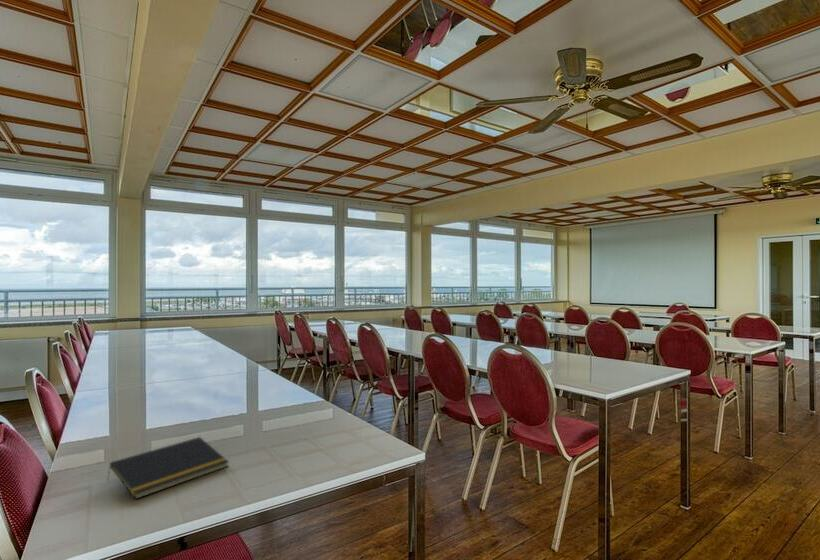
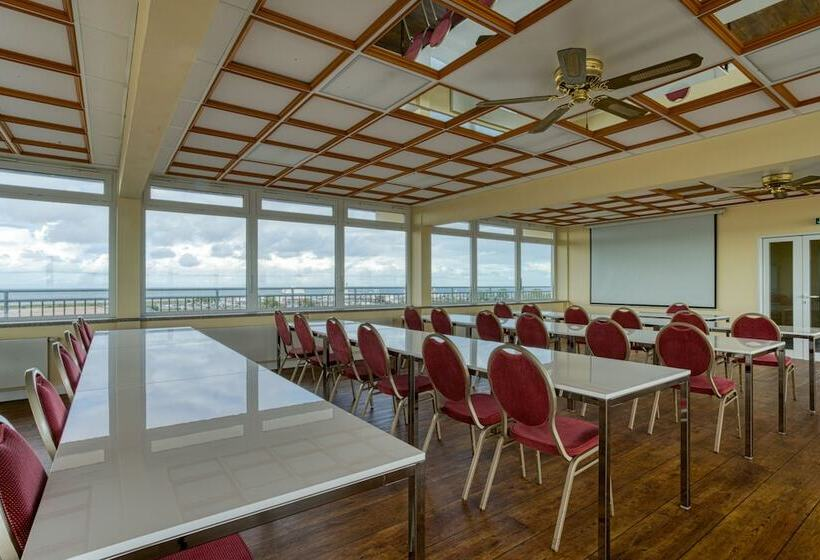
- notepad (171, 464)
